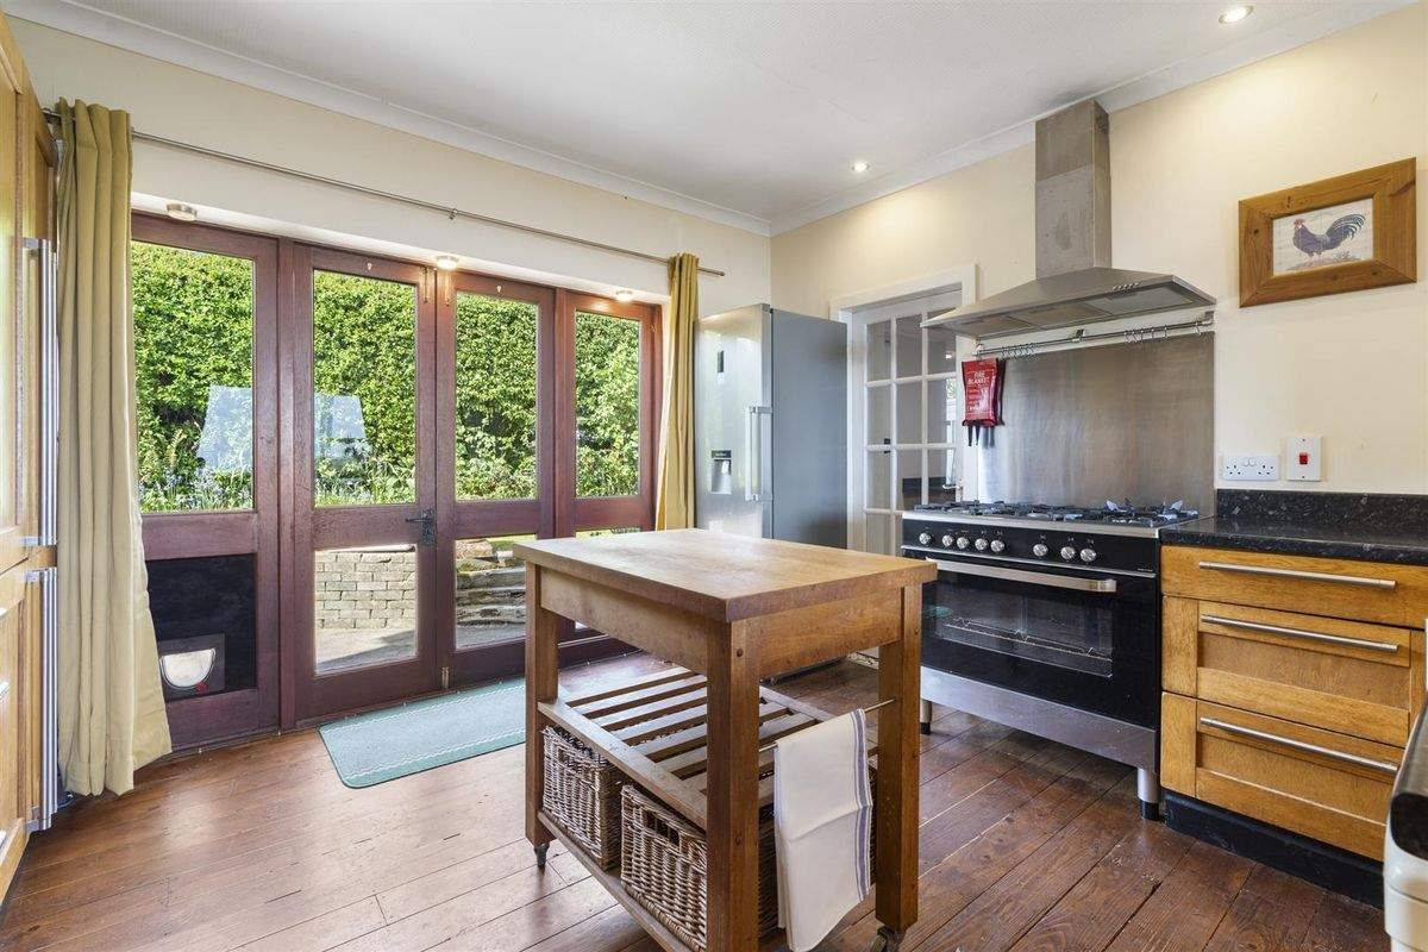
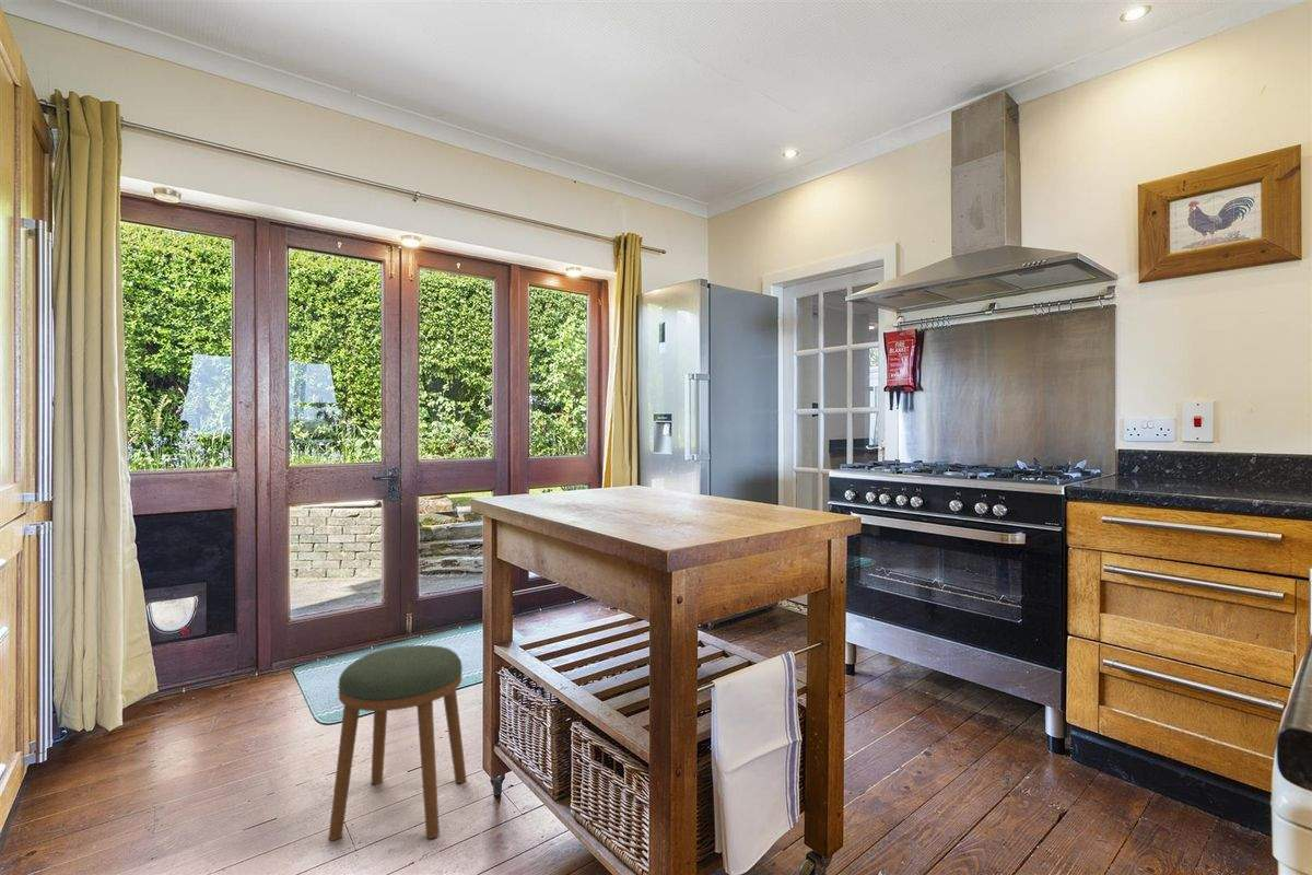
+ stool (419, 731)
